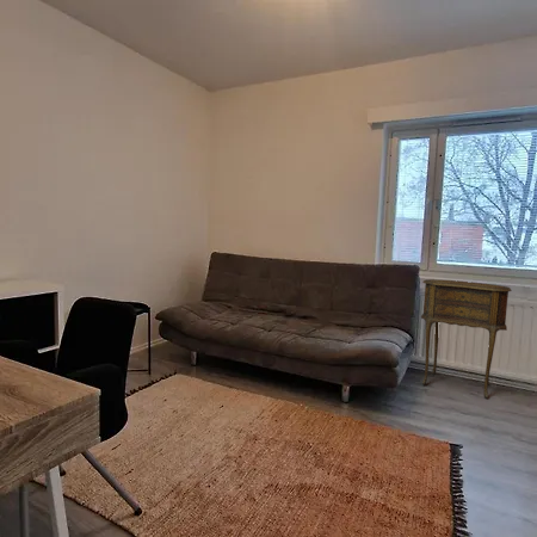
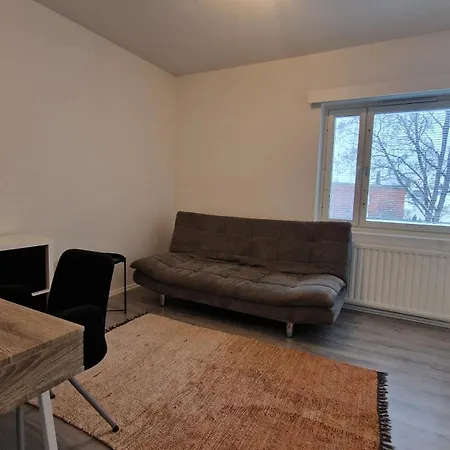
- side table (461, 325)
